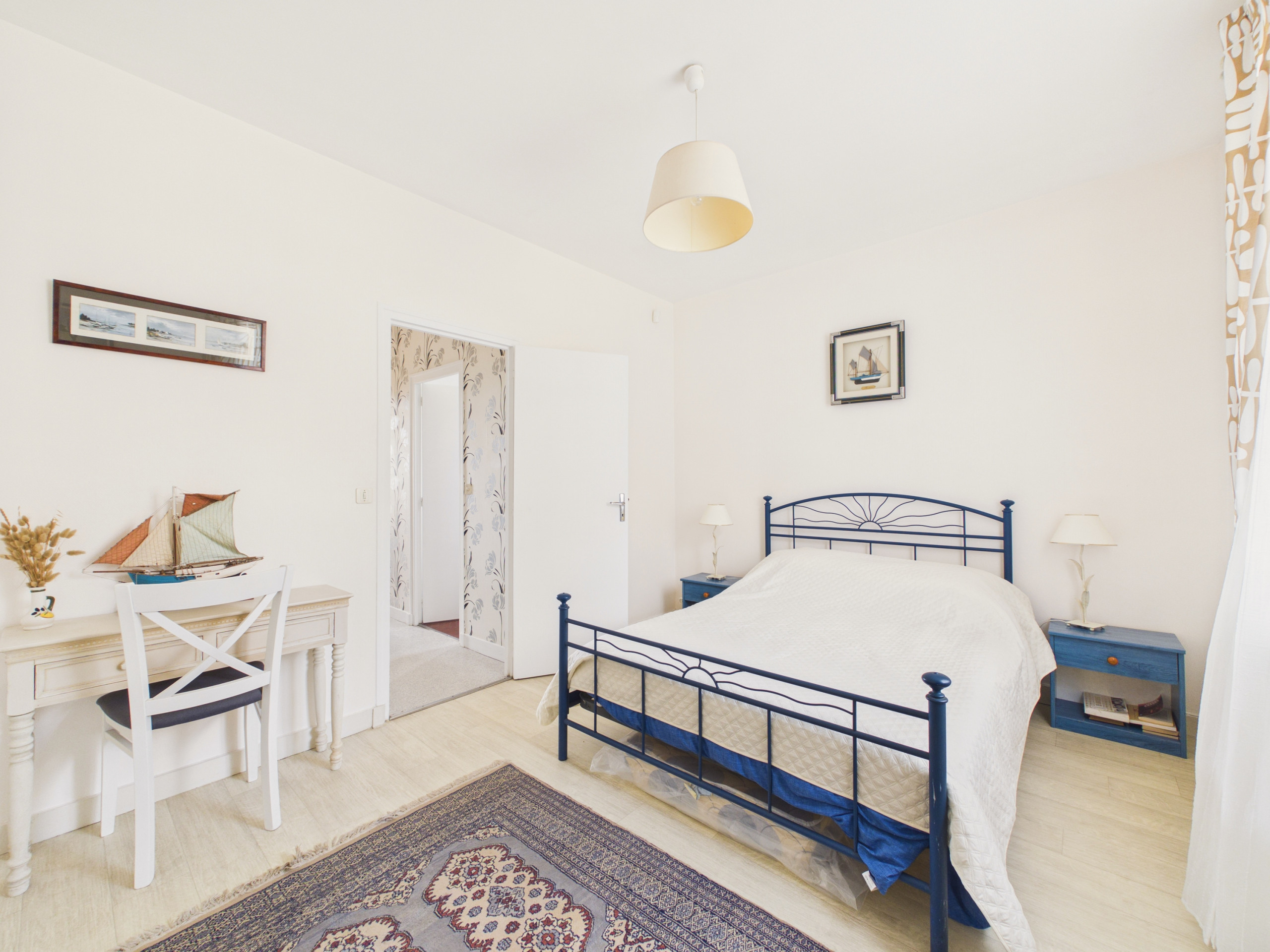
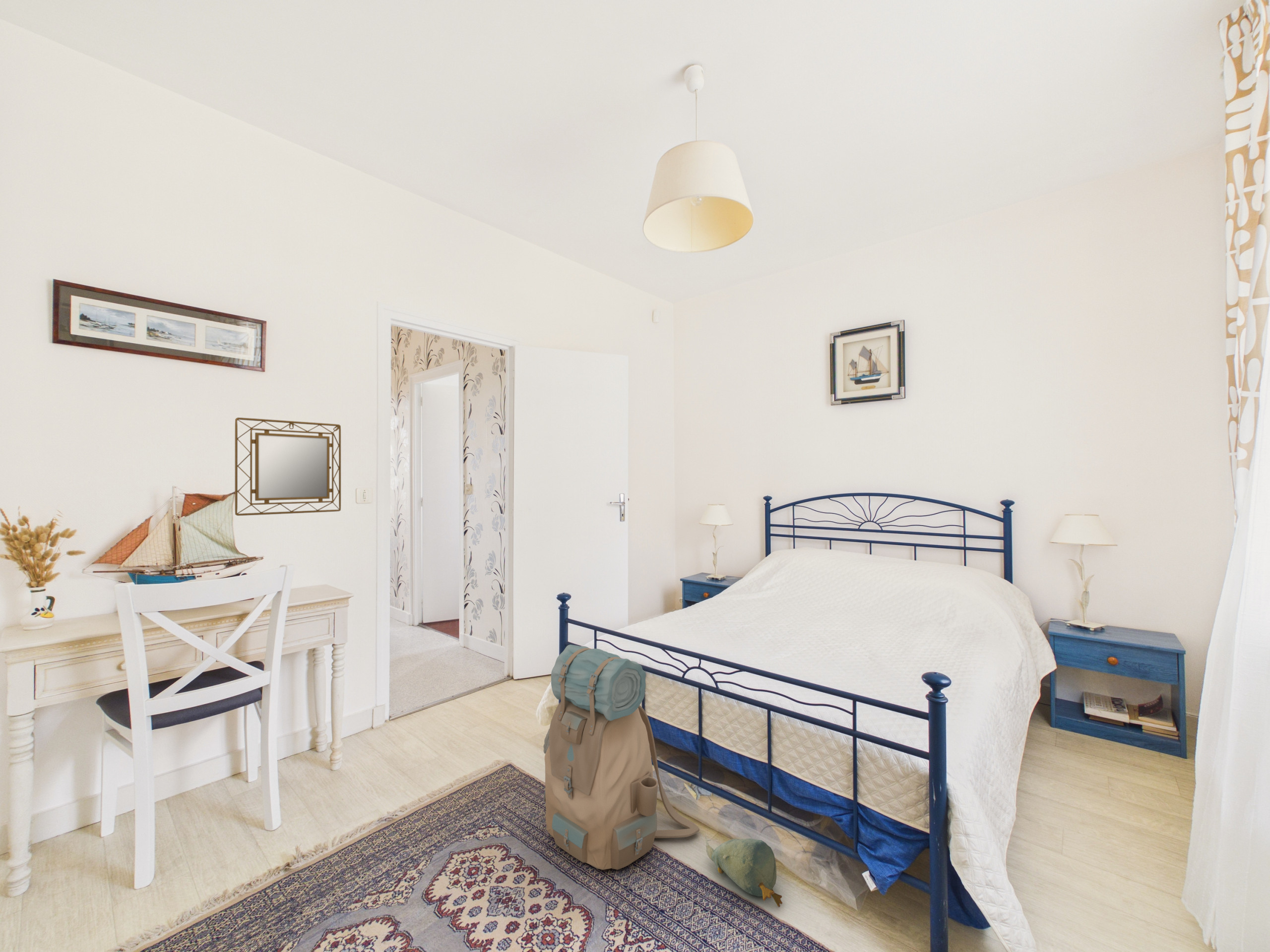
+ home mirror (292, 467)
+ backpack (608, 737)
+ plush toy (738, 860)
